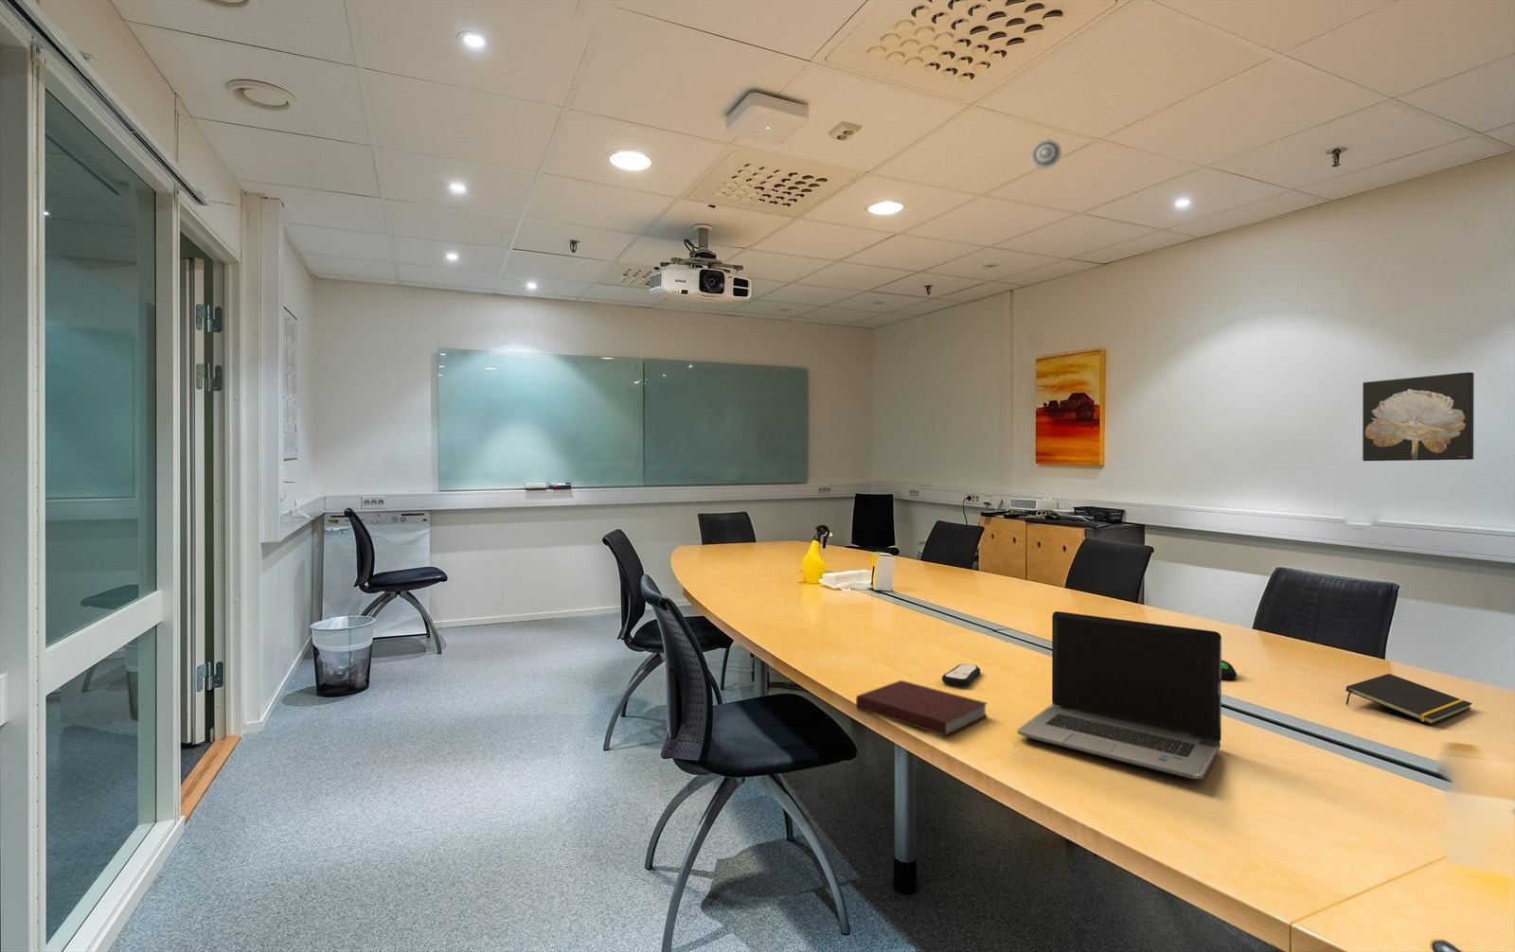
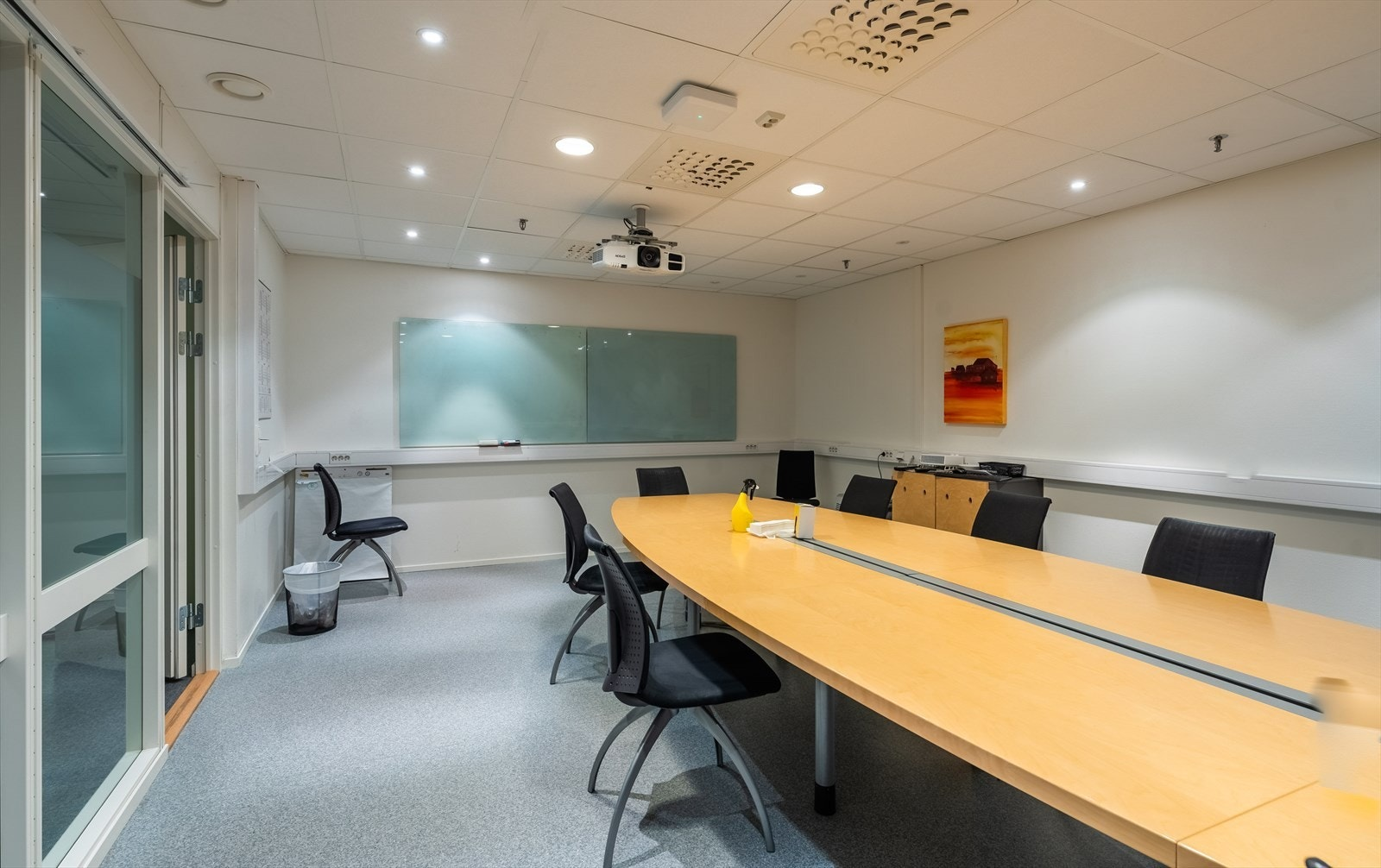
- wall art (1415, 418)
- notebook (920, 705)
- laptop computer (1117, 687)
- remote control (962, 673)
- computer mouse (1221, 664)
- smoke detector (1045, 152)
- notepad (1407, 696)
